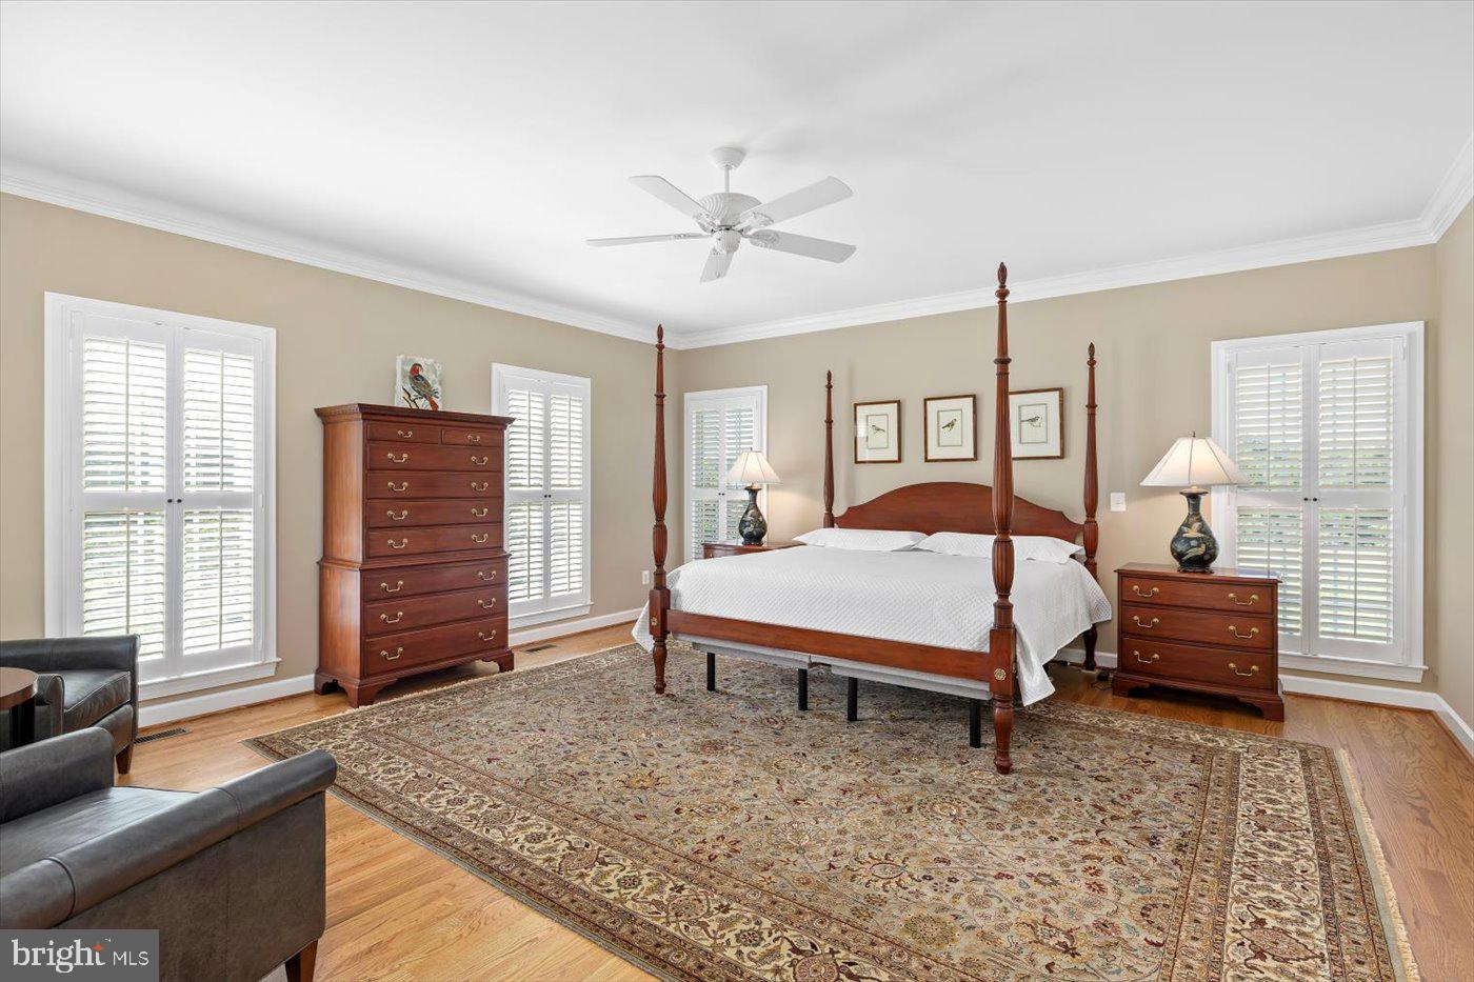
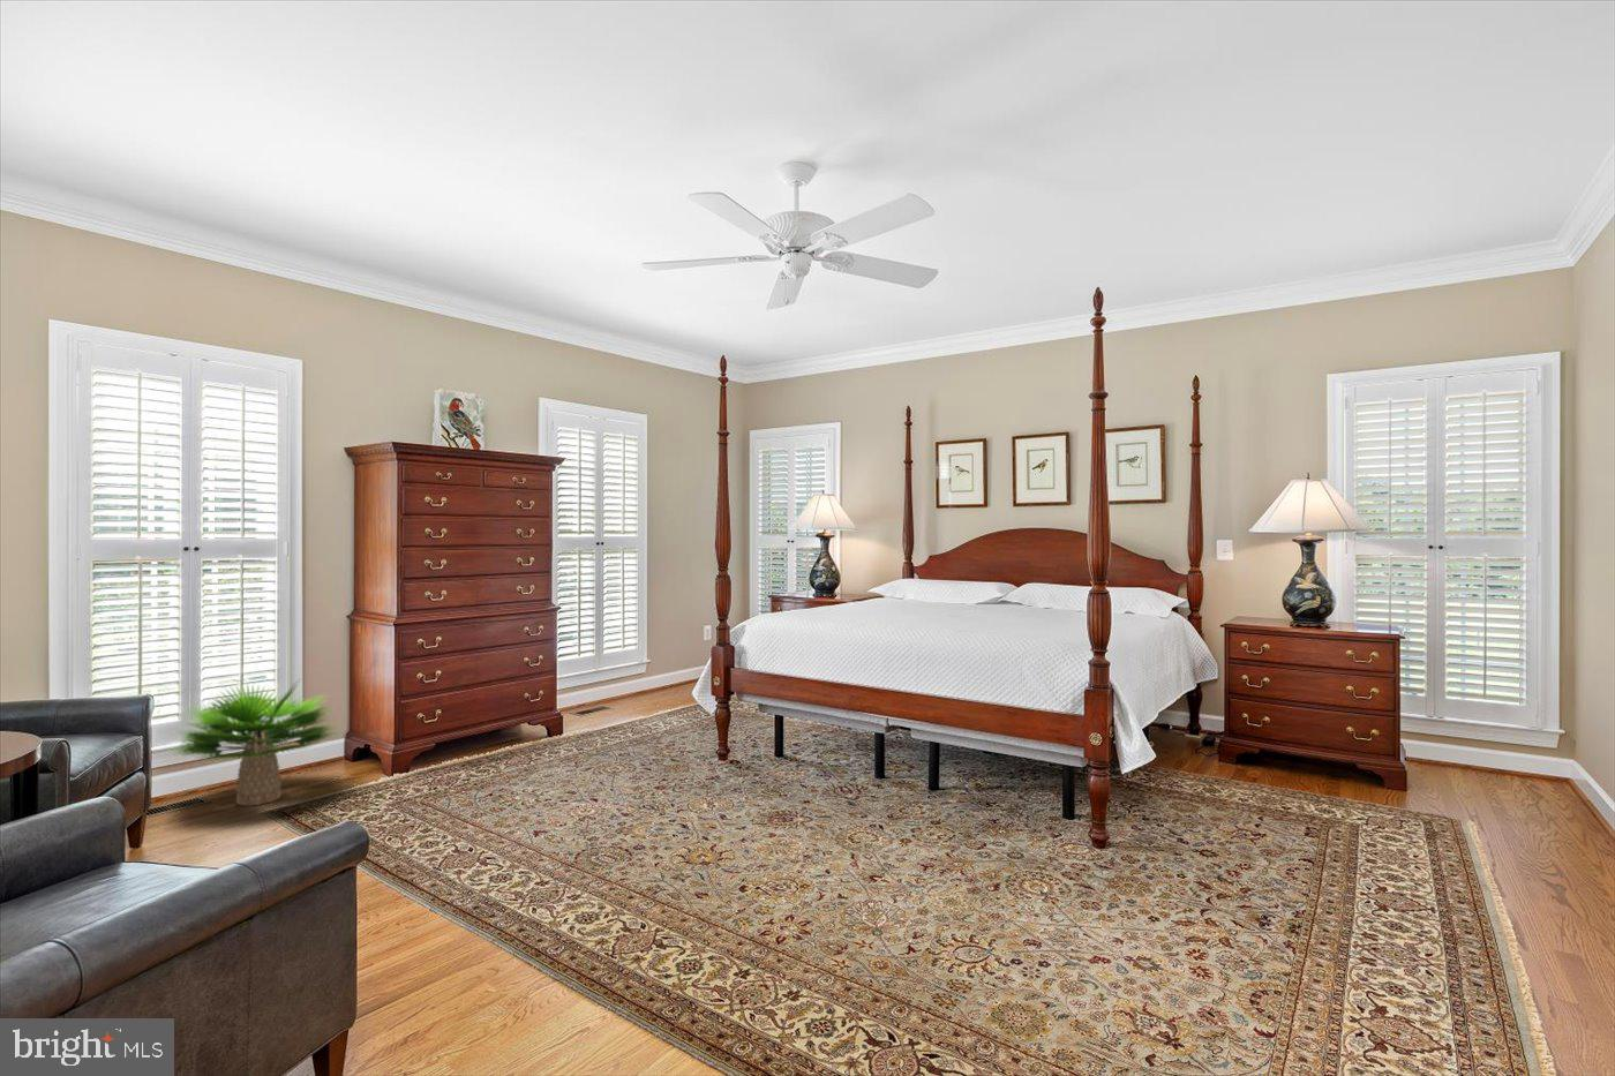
+ potted plant (257, 740)
